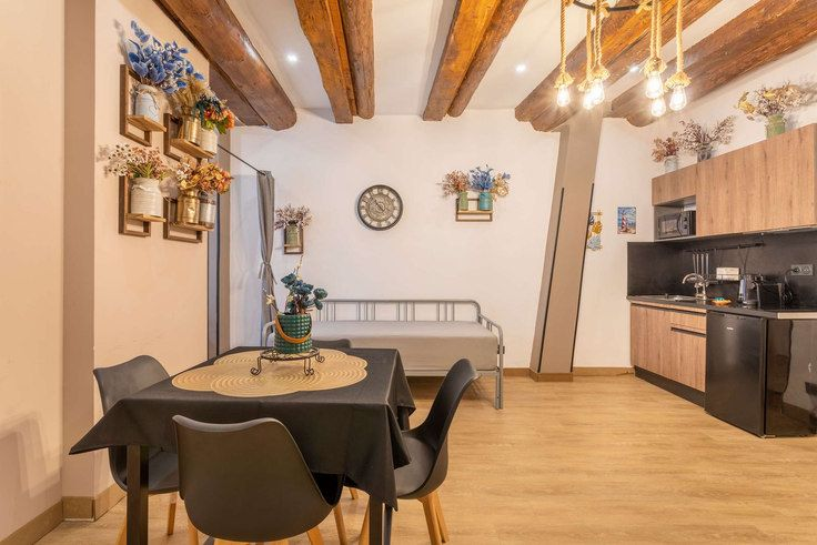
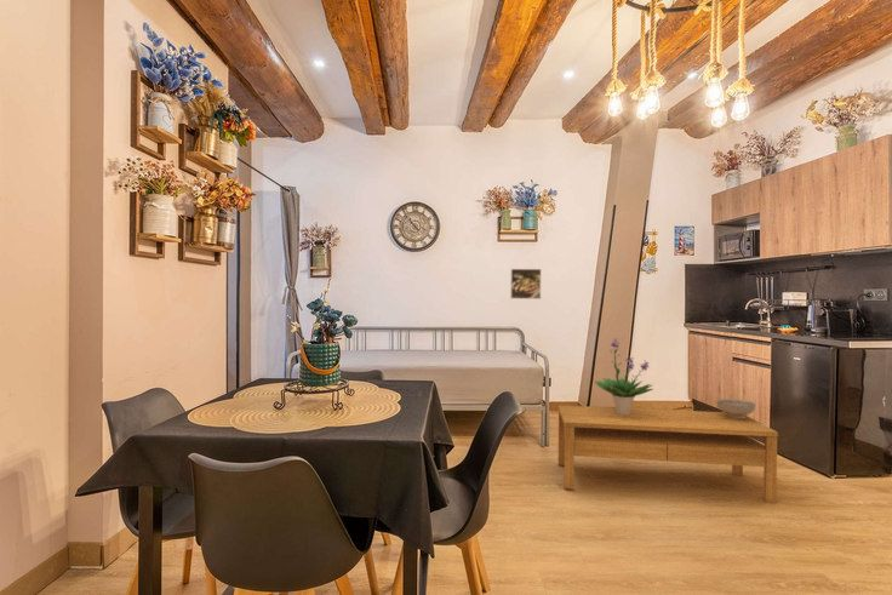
+ coffee table (656, 448)
+ potted plant (625, 376)
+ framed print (525, 284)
+ decorative bowl (734, 408)
